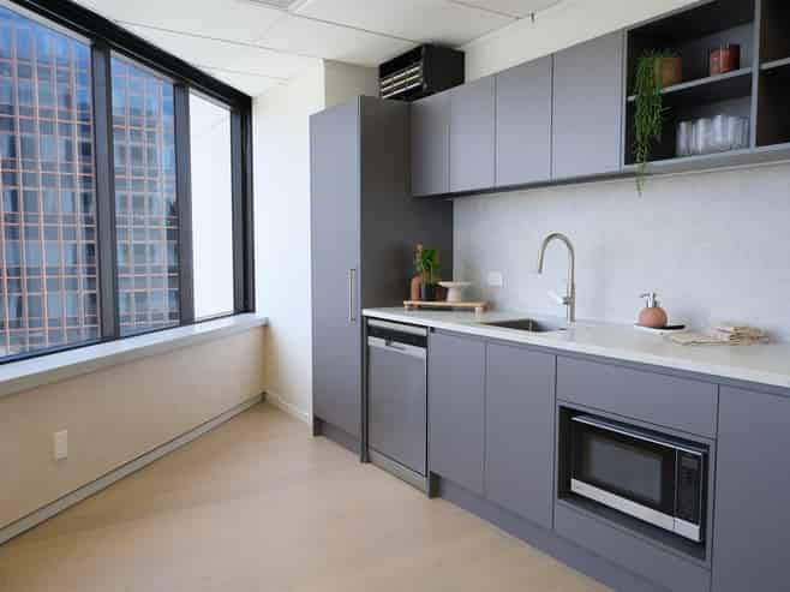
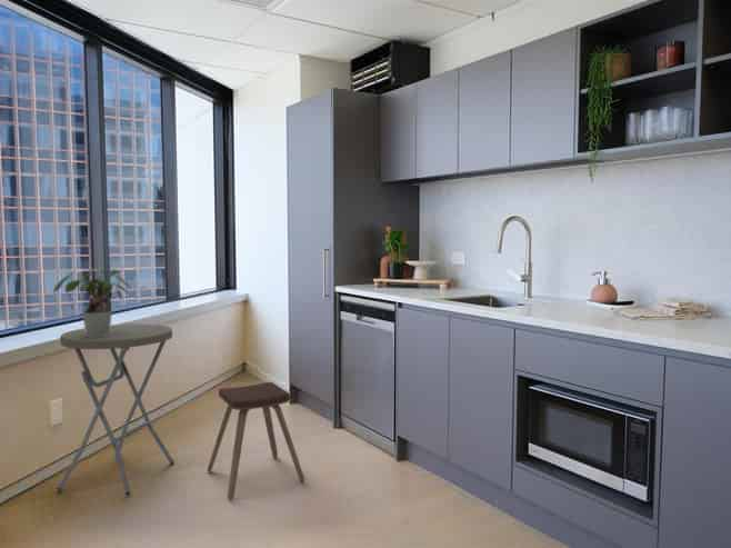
+ potted plant (100, 300)
+ music stool (243, 431)
+ side table (131, 408)
